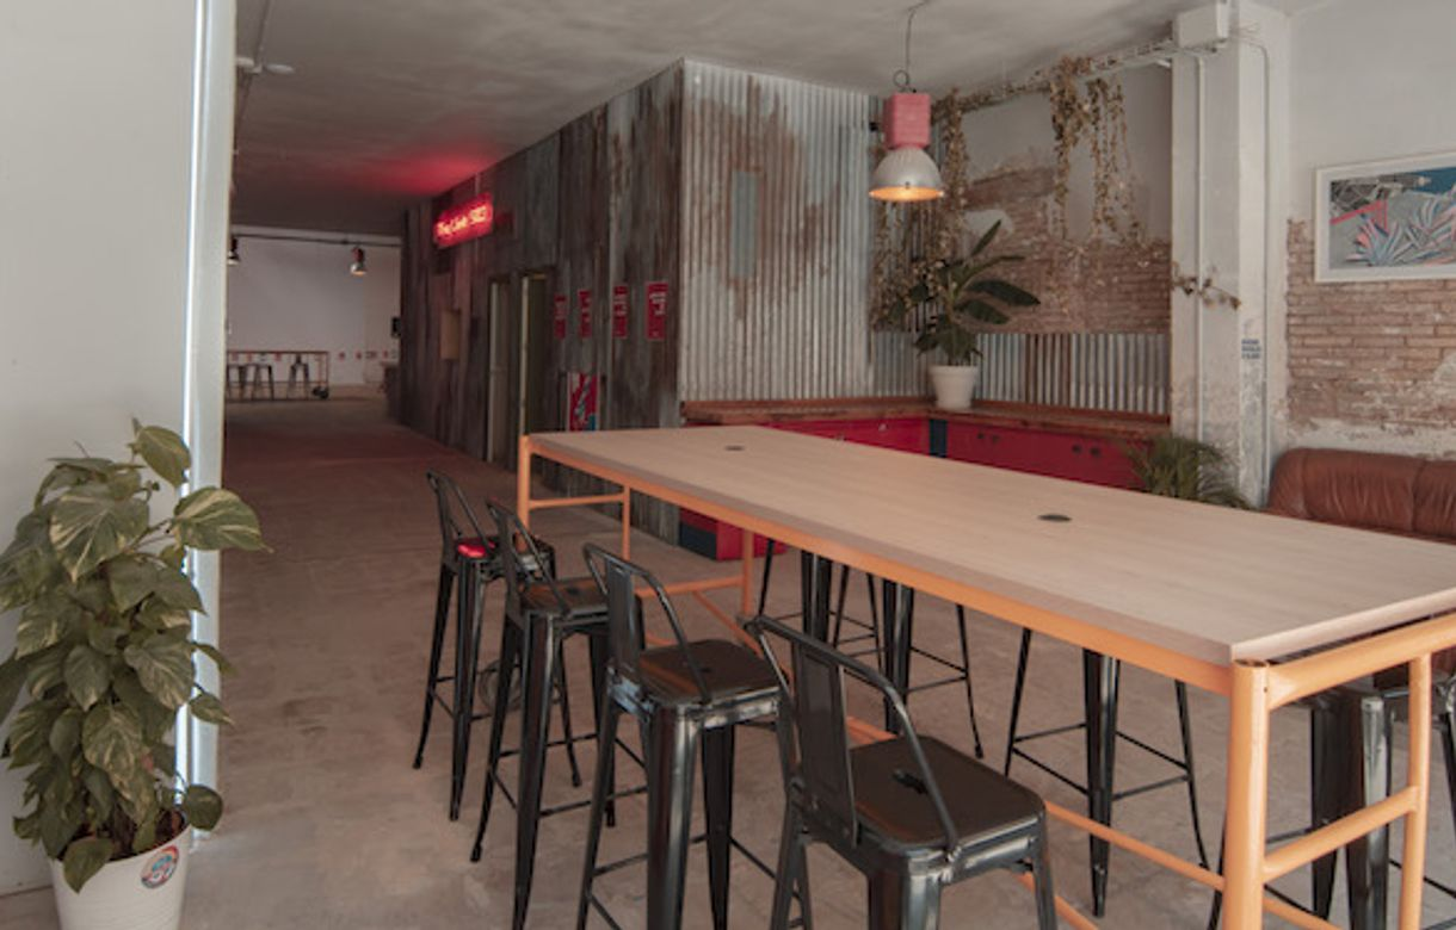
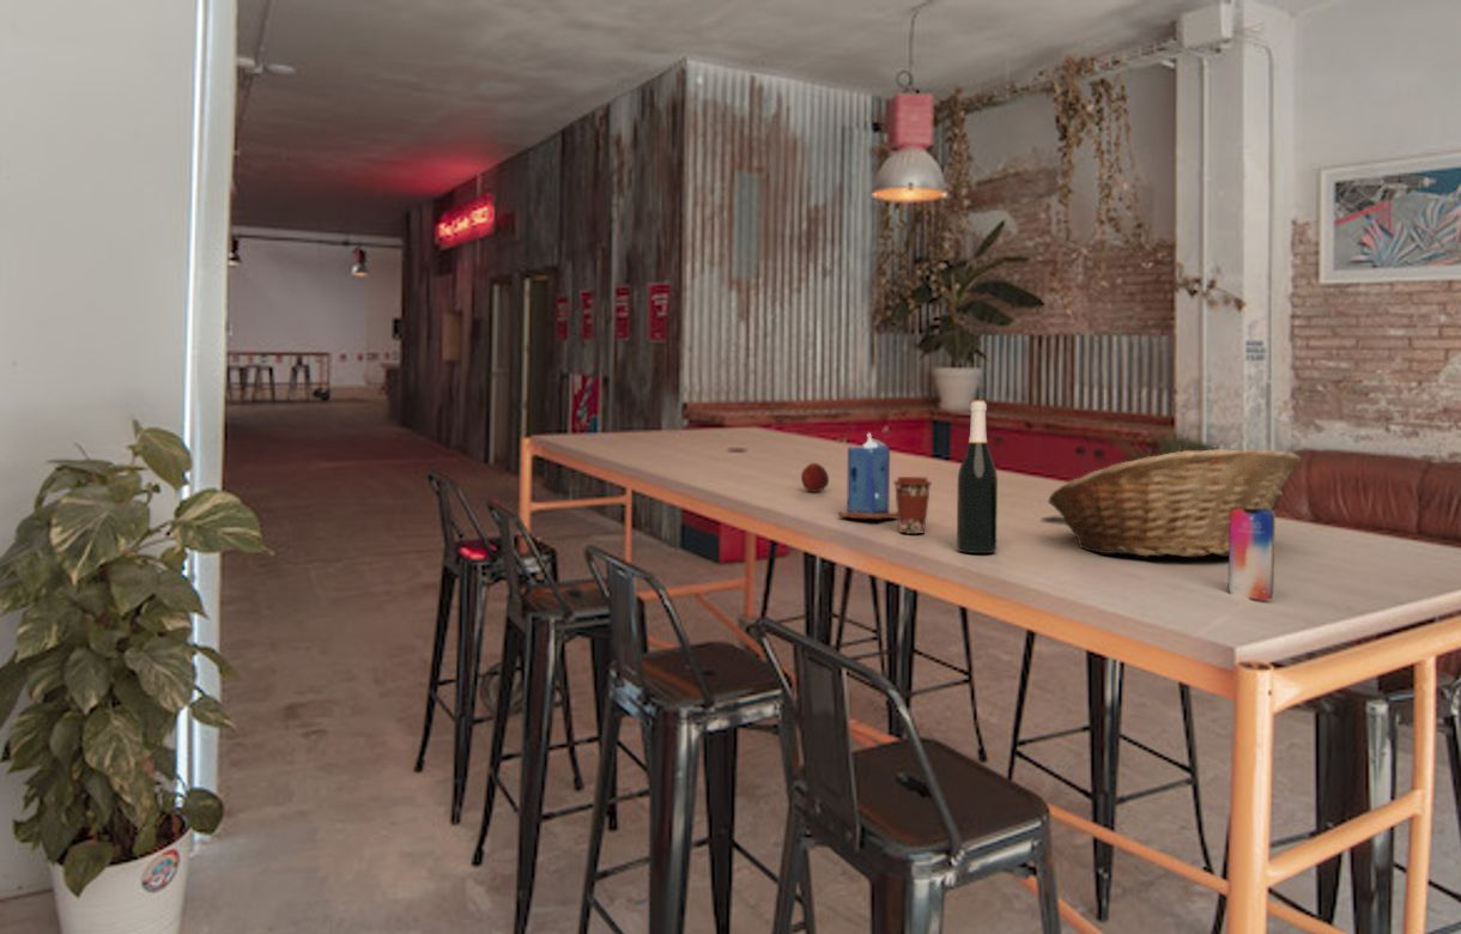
+ wine bottle (977, 475)
+ smartphone (1251, 553)
+ fruit basket (1174, 499)
+ coffee cup (911, 504)
+ apple (814, 477)
+ candle (869, 475)
